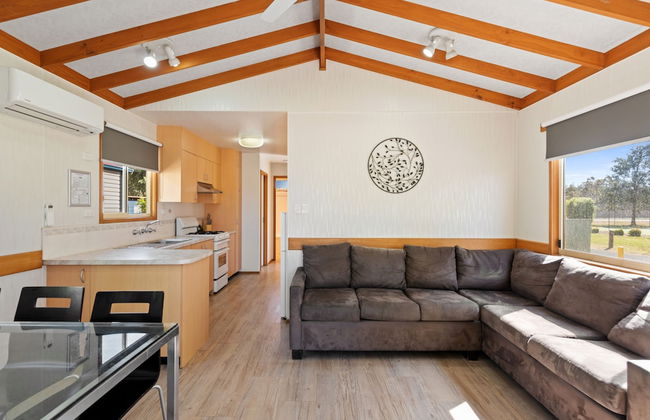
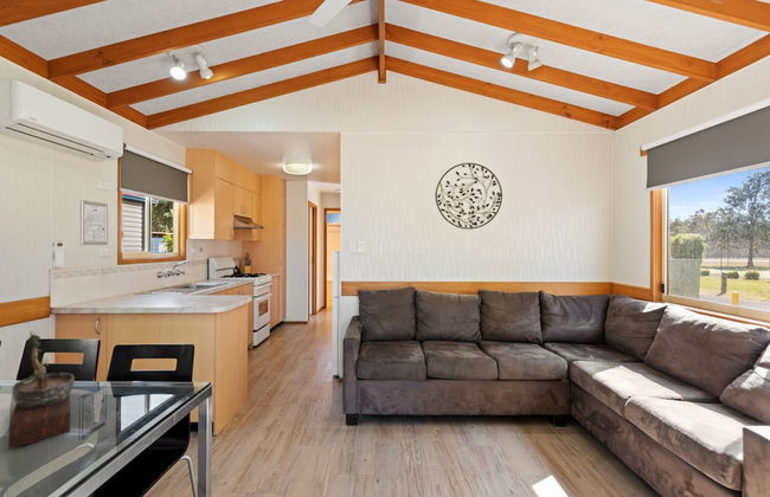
+ bonsai tree (44, 373)
